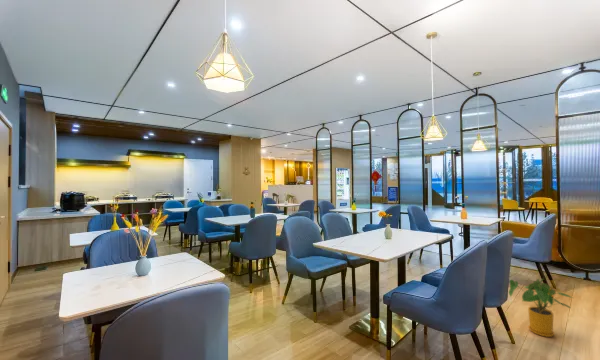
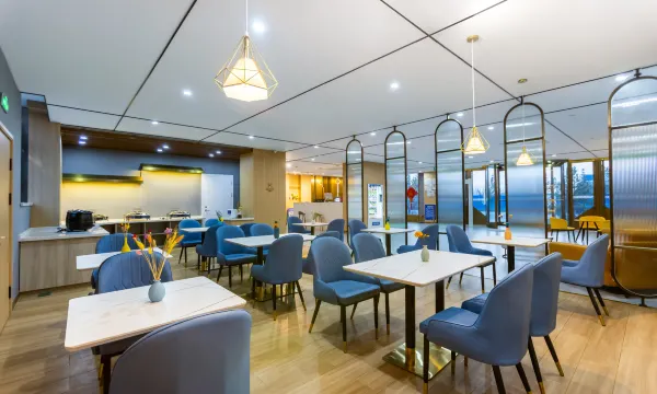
- house plant (541, 306)
